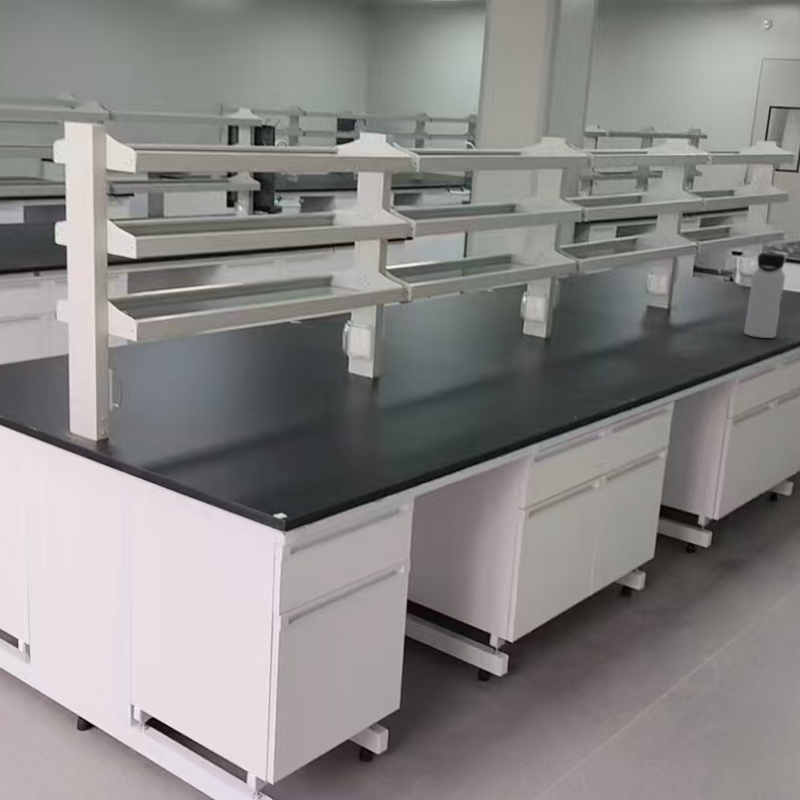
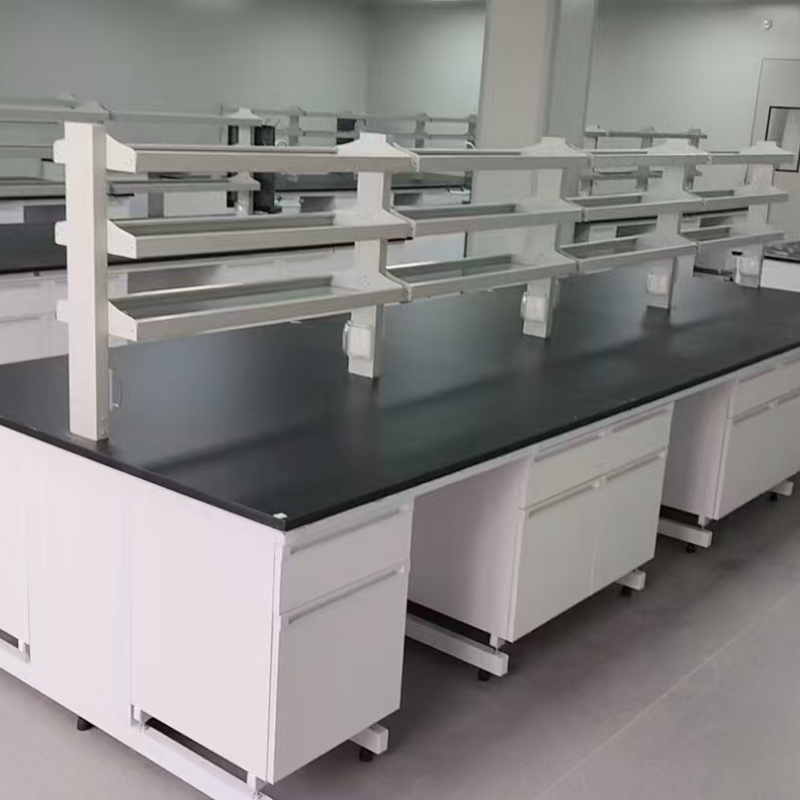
- water bottle (765, 295)
